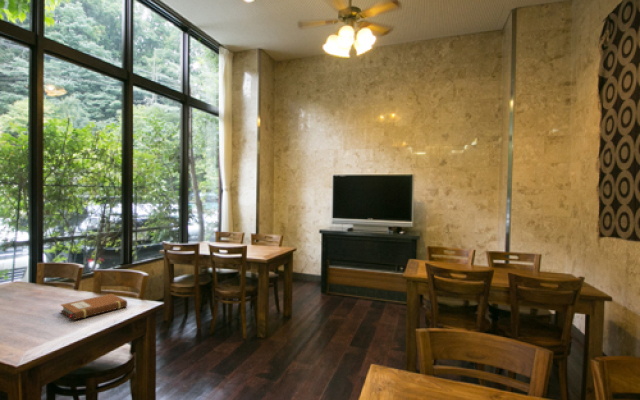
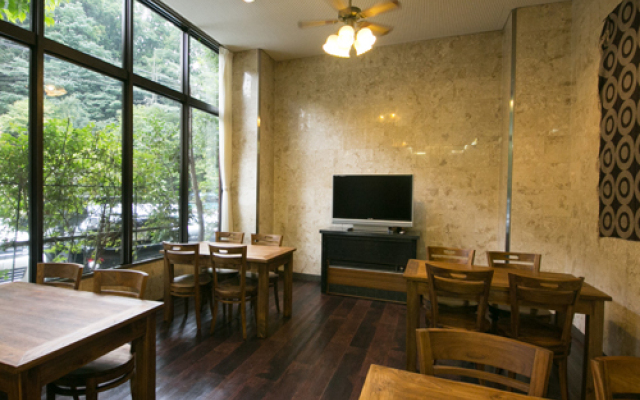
- notebook (93, 306)
